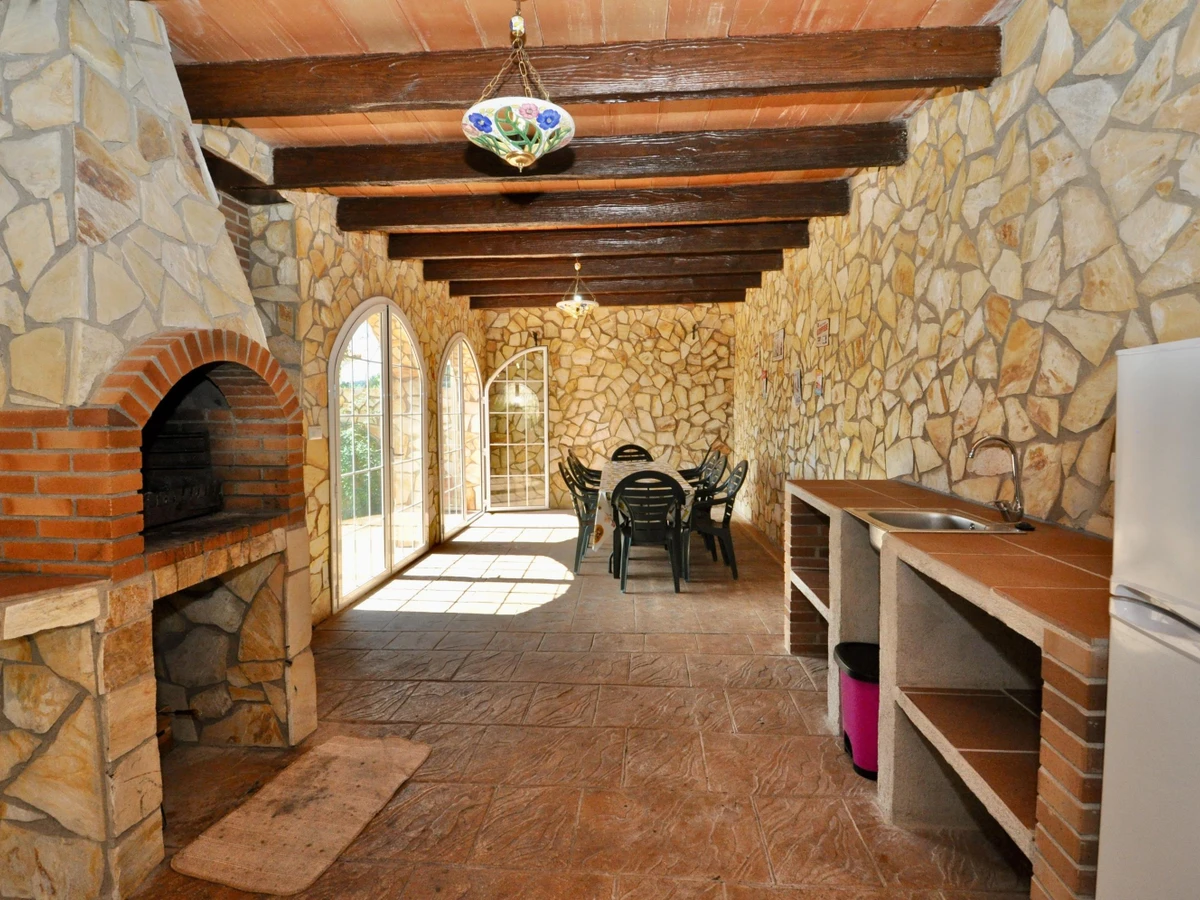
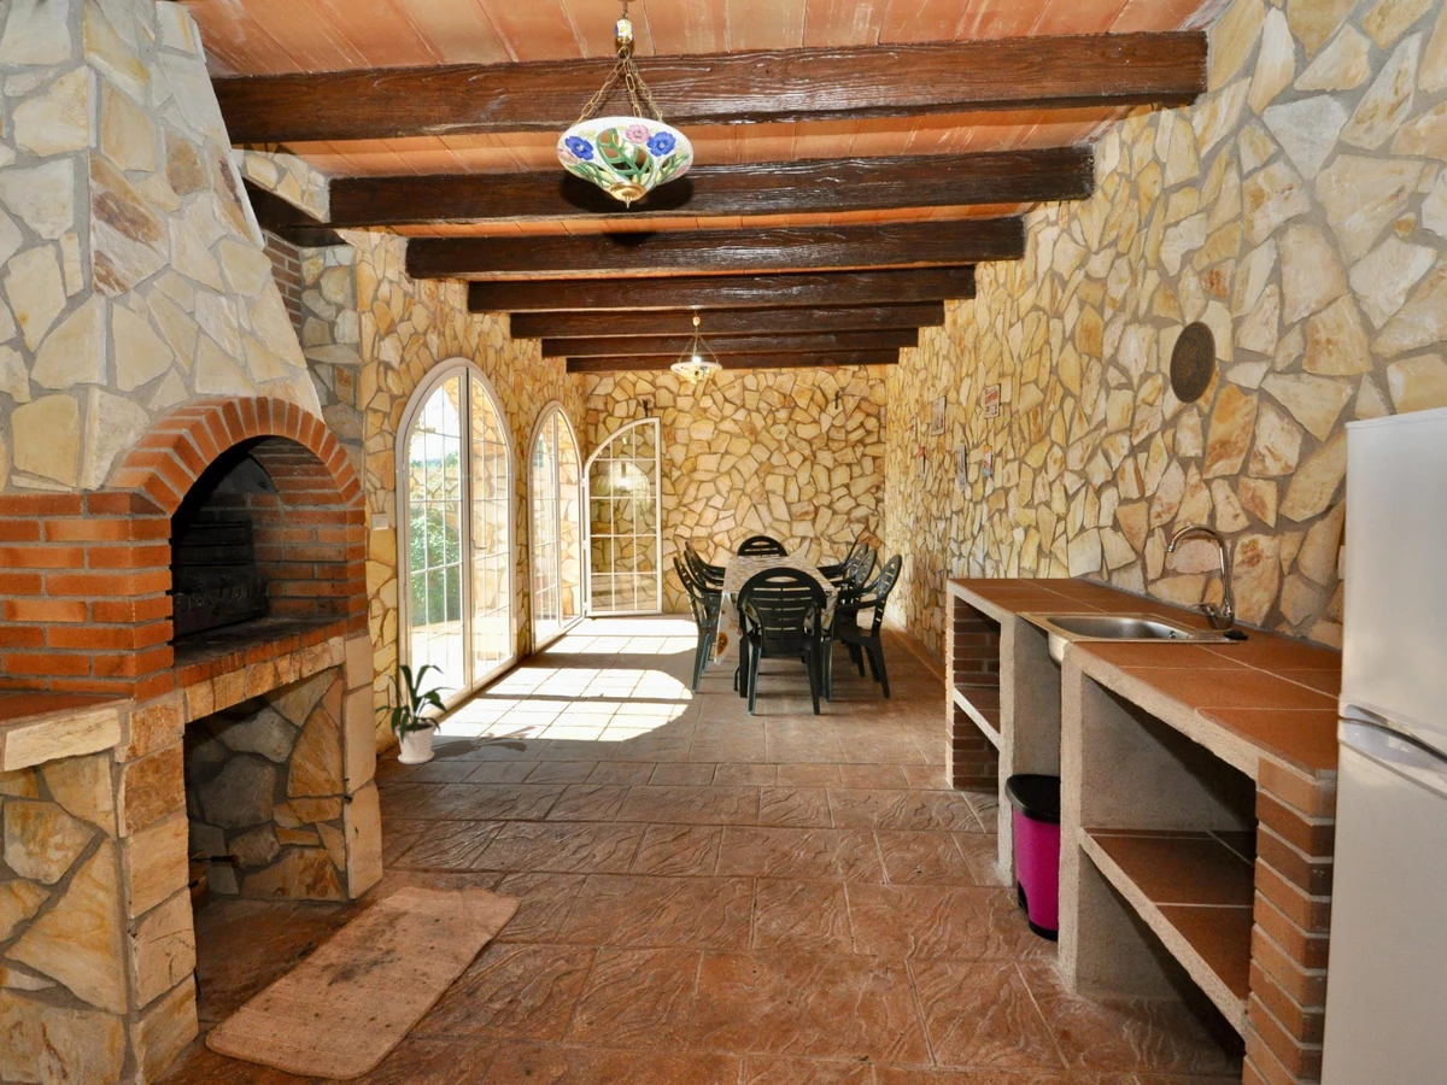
+ decorative plate (1188, 362)
+ house plant (415, 709)
